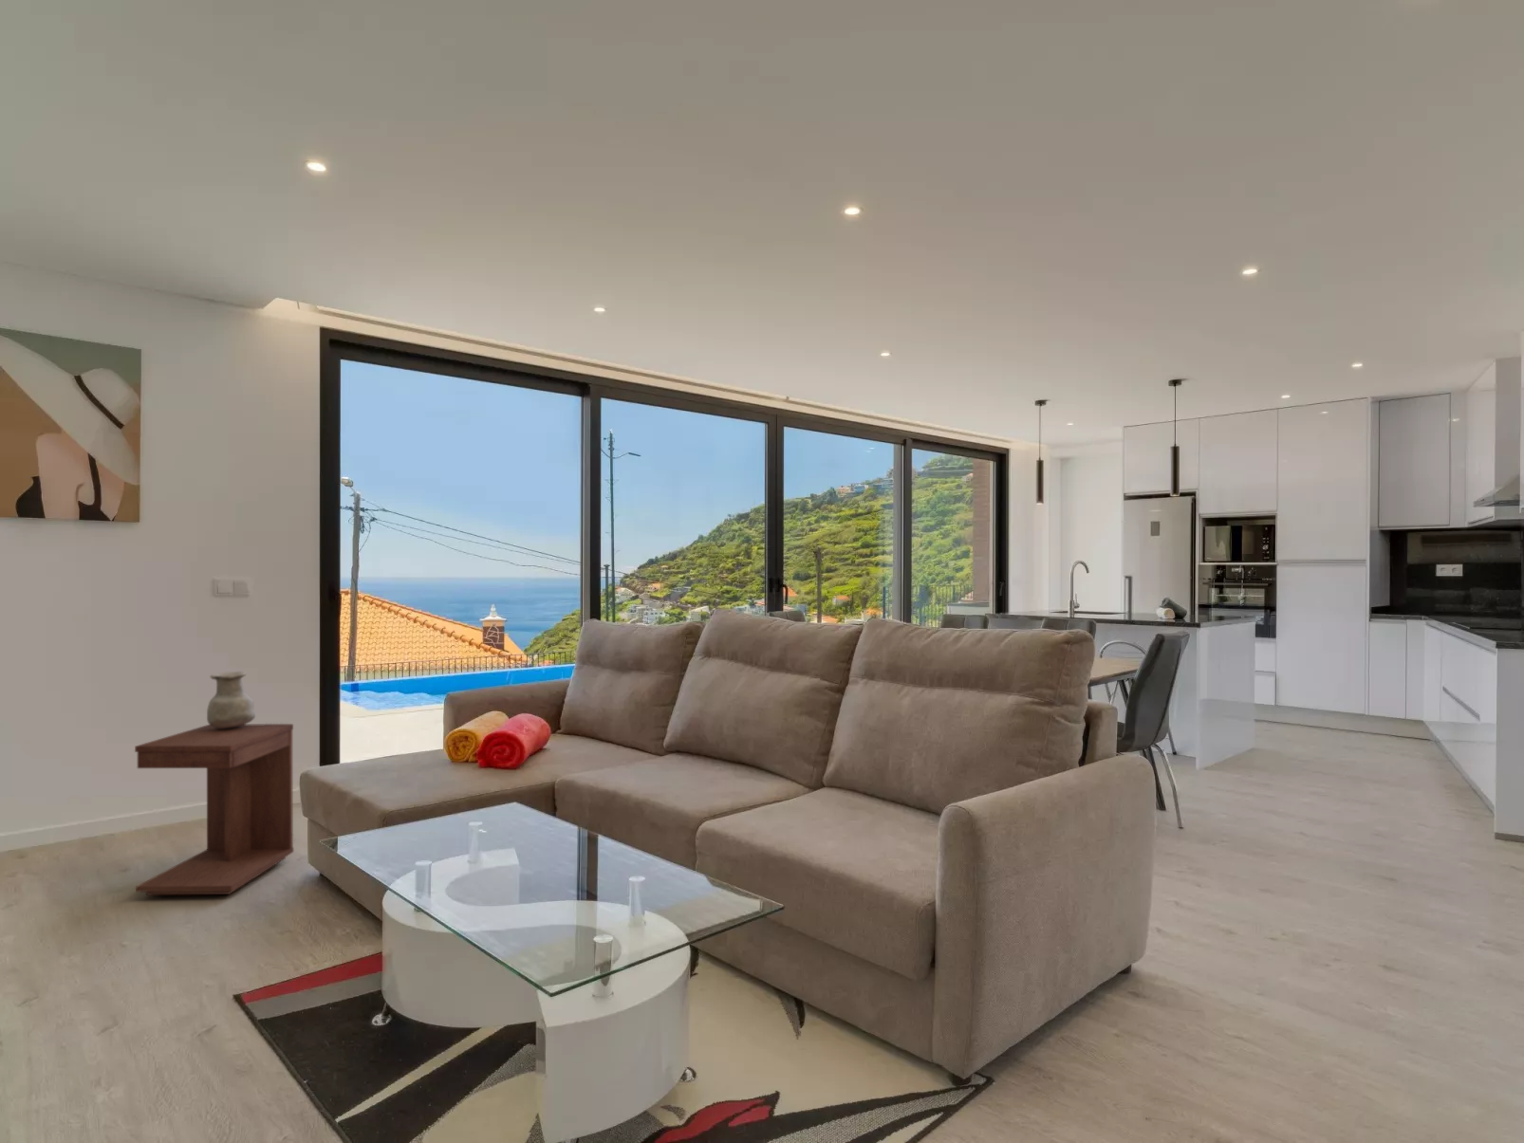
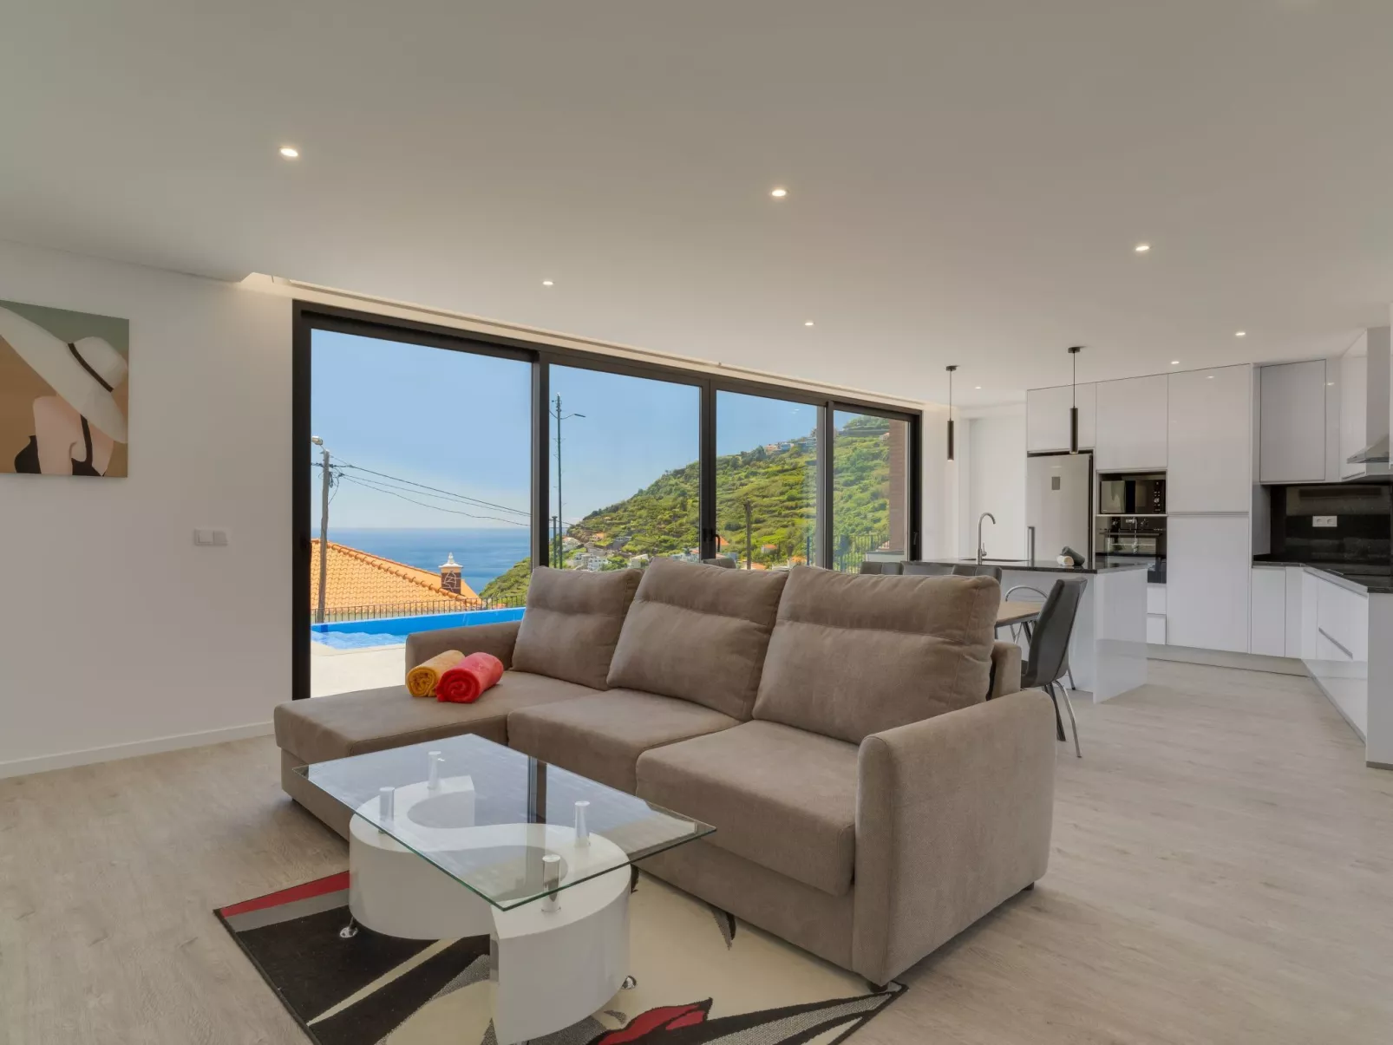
- vase (231, 700)
- side table (220, 807)
